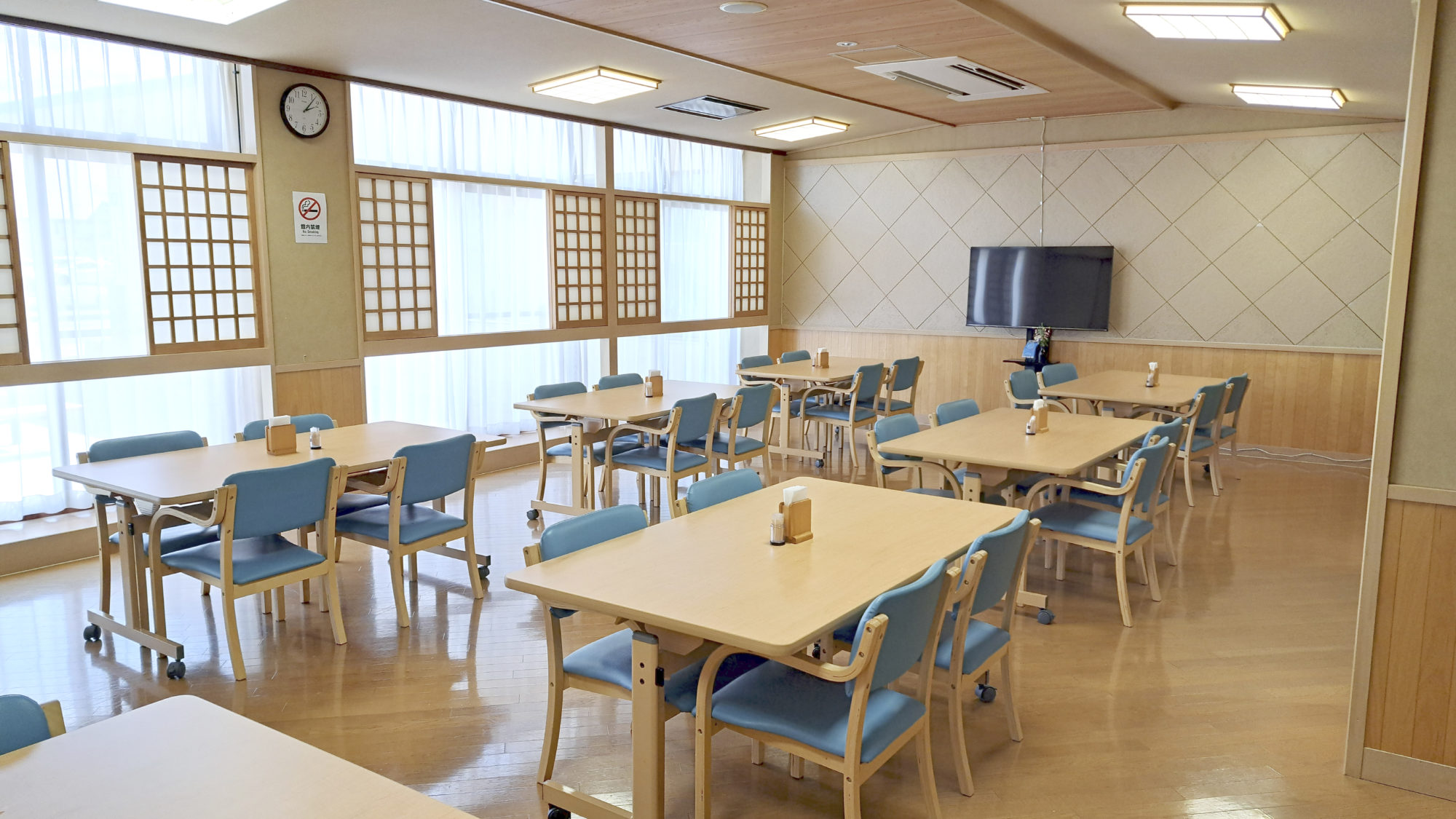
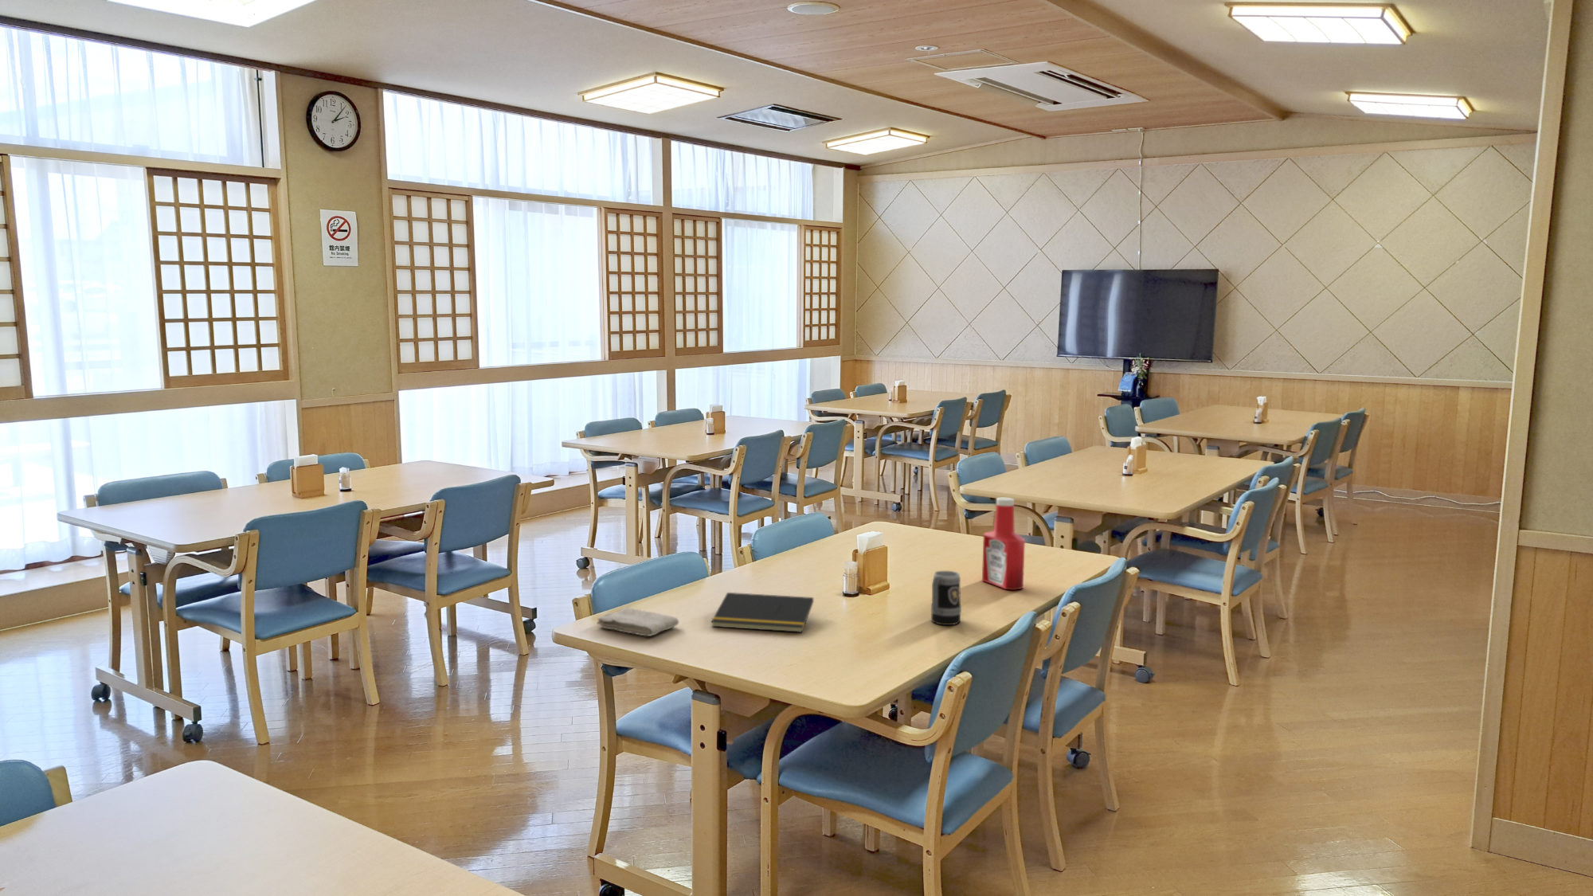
+ washcloth (637, 620)
+ notepad (763, 610)
+ soap bottle (1003, 542)
+ mug (943, 598)
